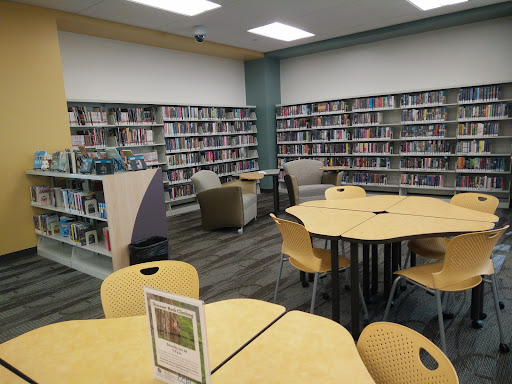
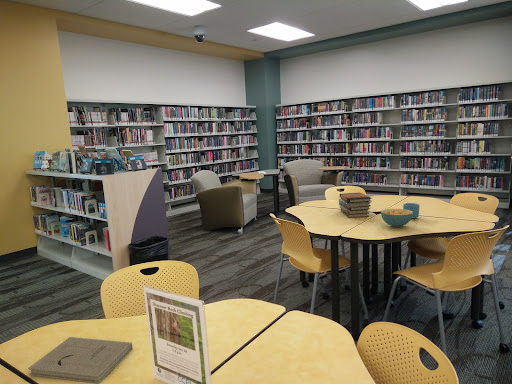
+ mug (410, 210)
+ cereal bowl (396, 218)
+ book (82, 358)
+ book stack (354, 204)
